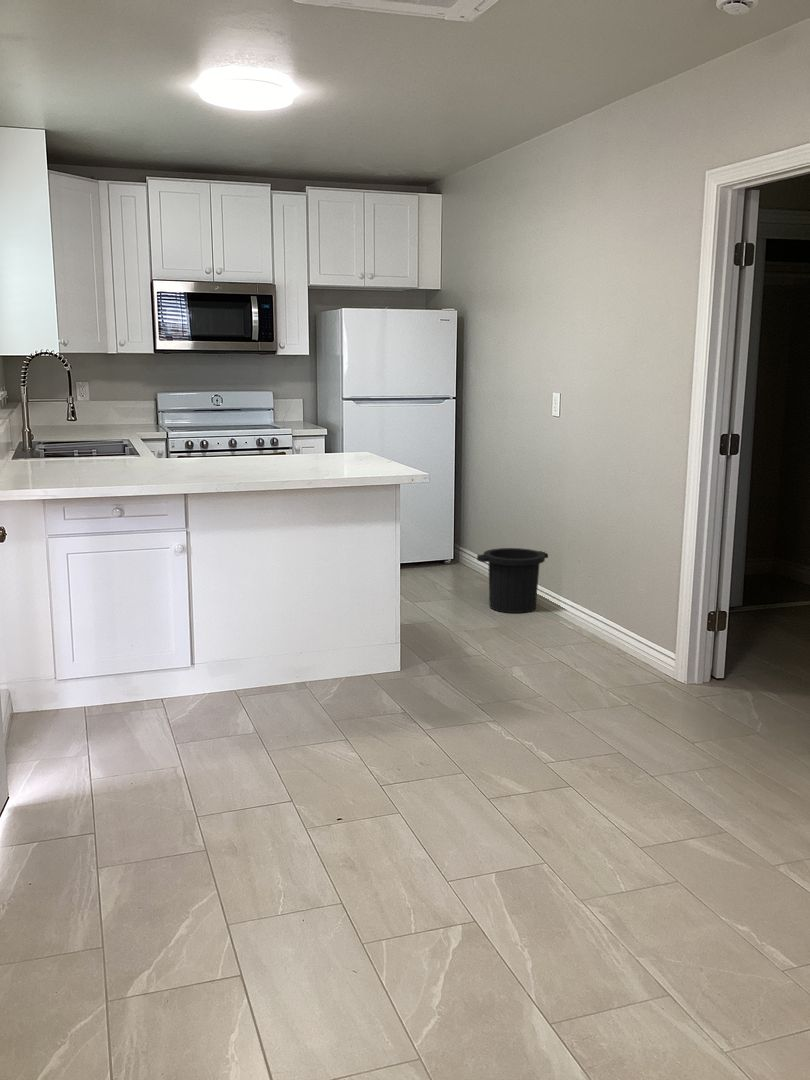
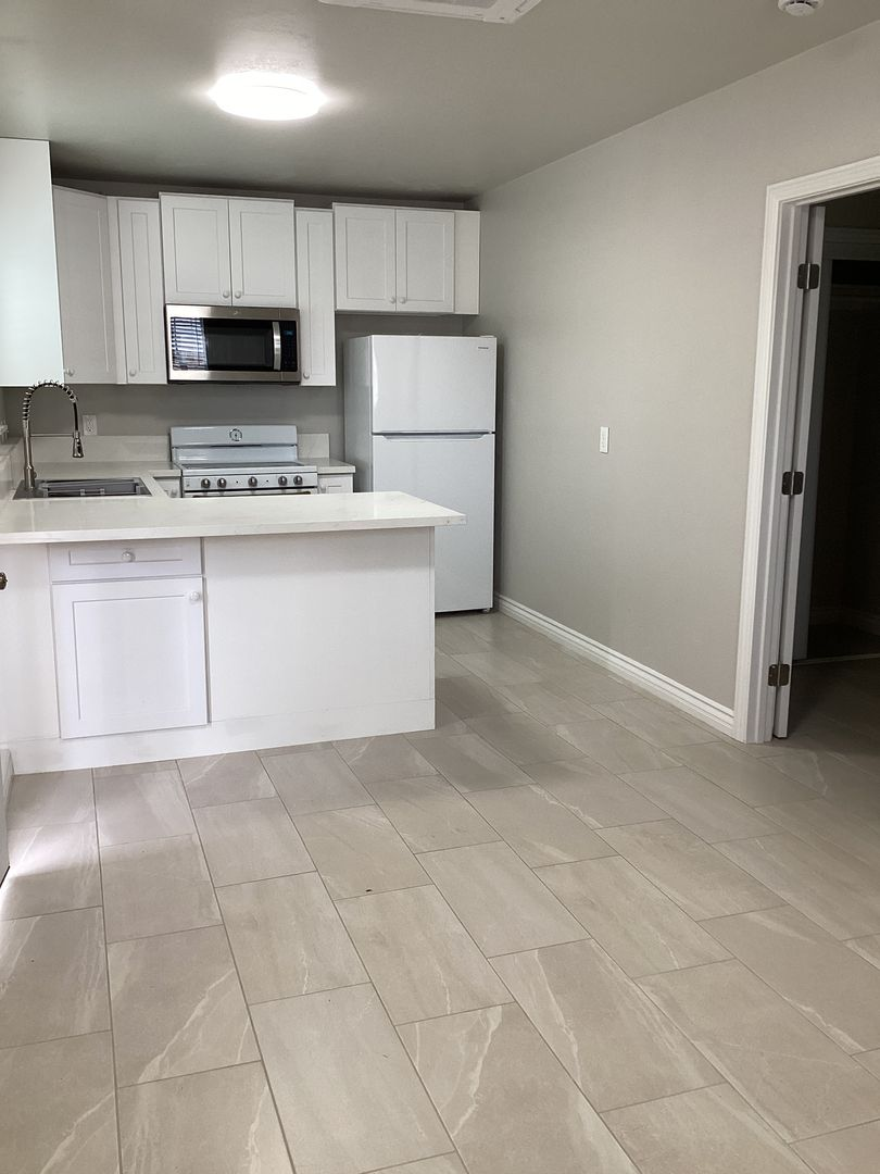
- trash can (513, 580)
